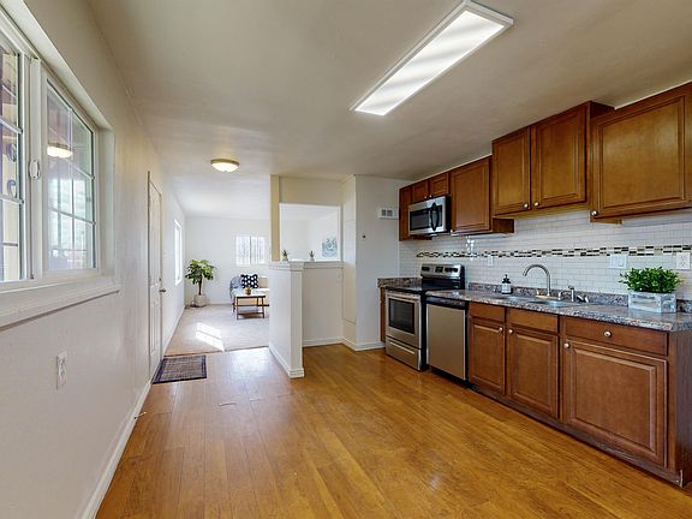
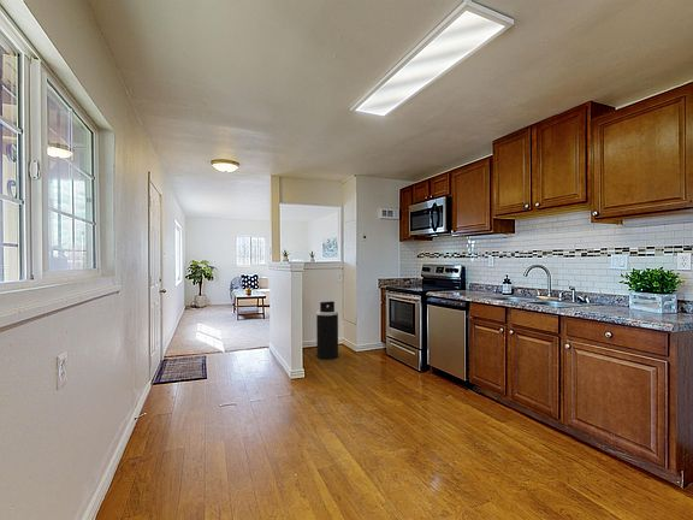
+ trash can (327, 329)
